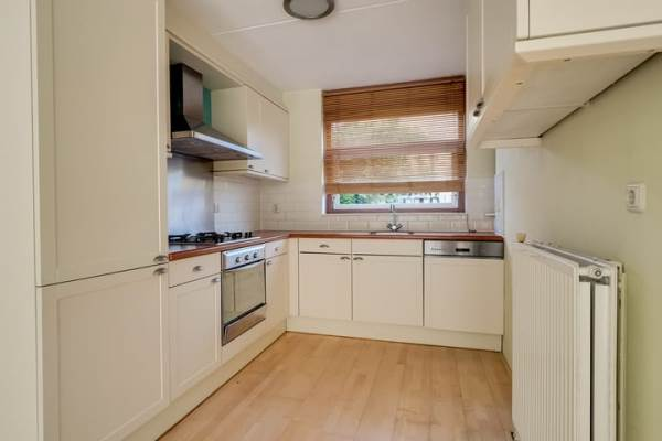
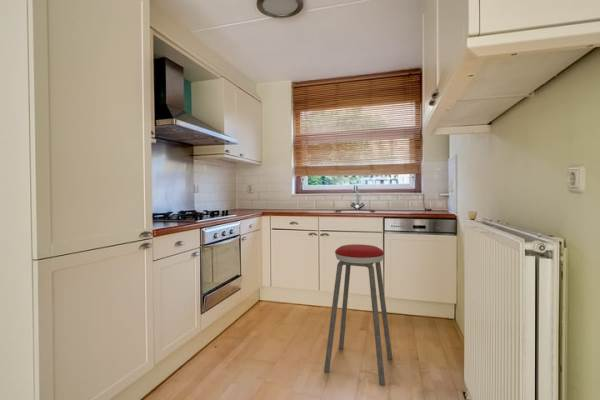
+ music stool (347, 301)
